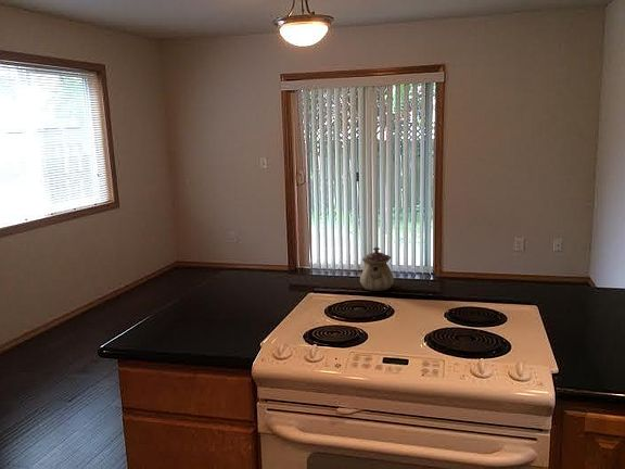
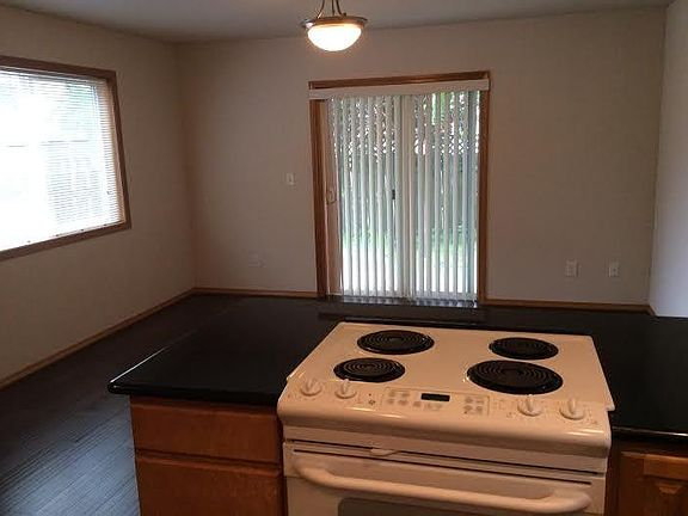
- teapot (377, 266)
